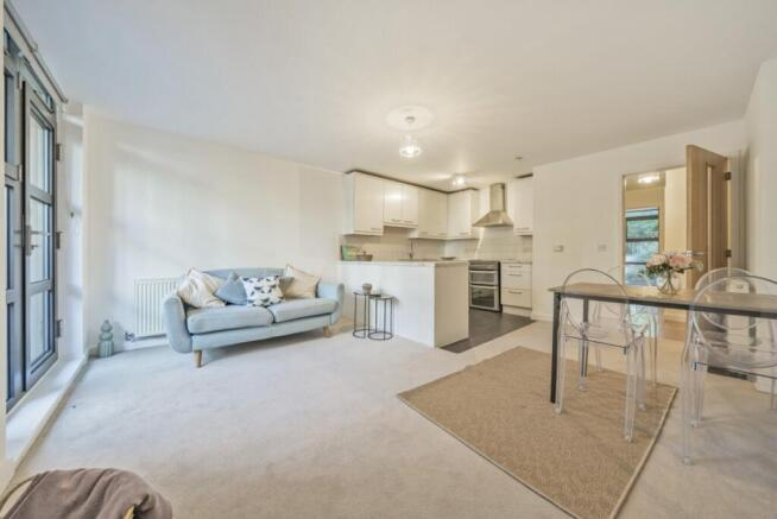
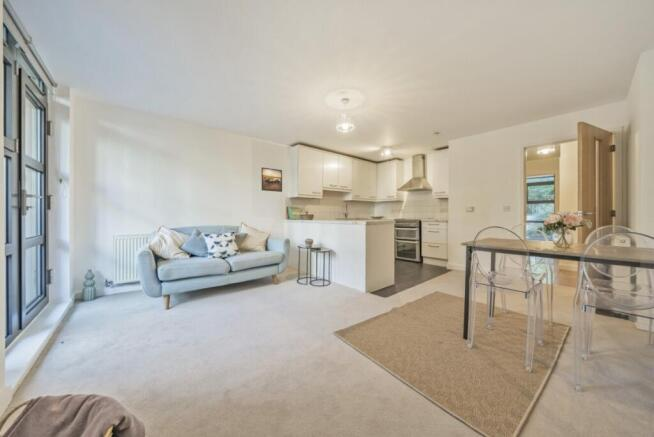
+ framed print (272, 180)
